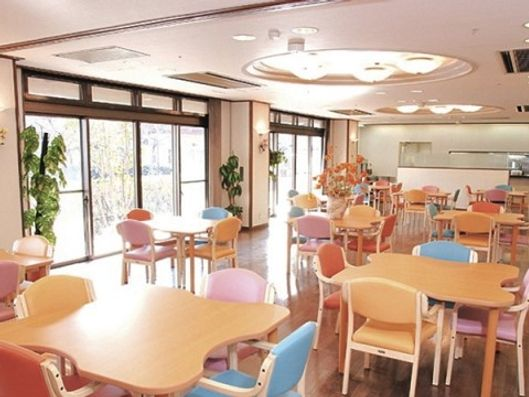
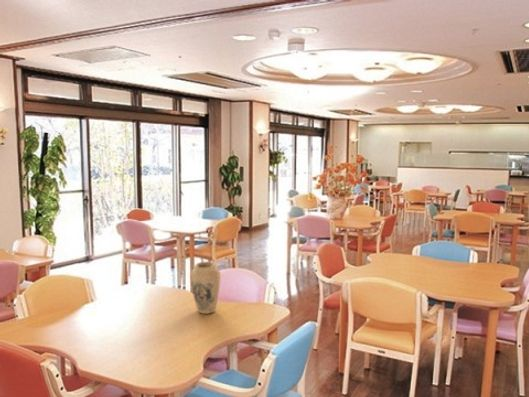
+ vase (205, 287)
